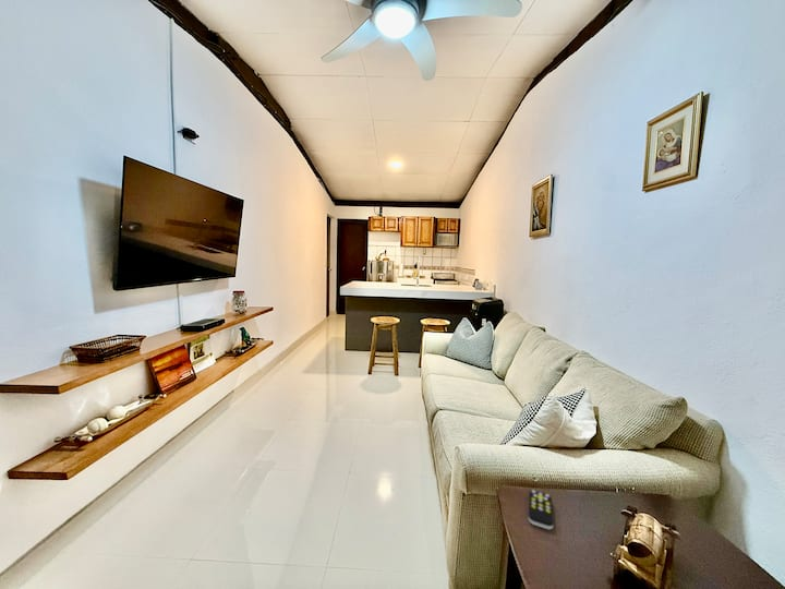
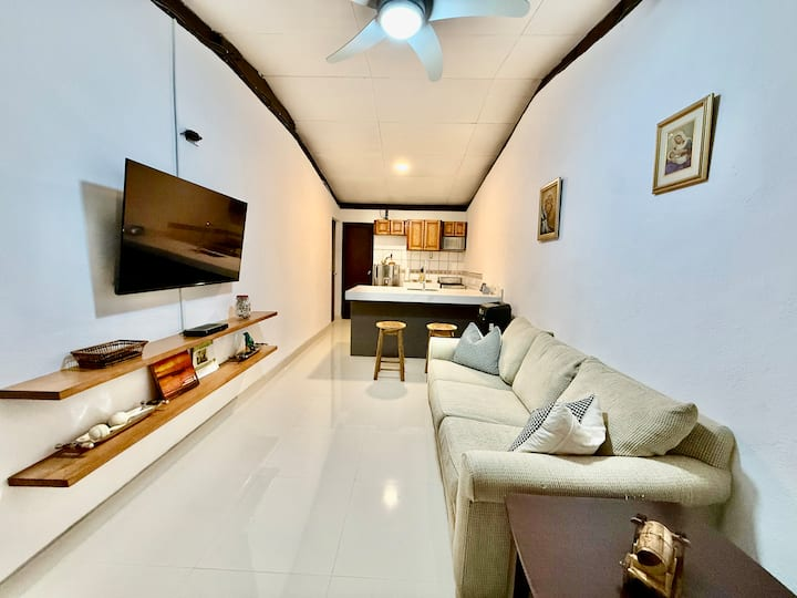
- remote control (540, 507)
